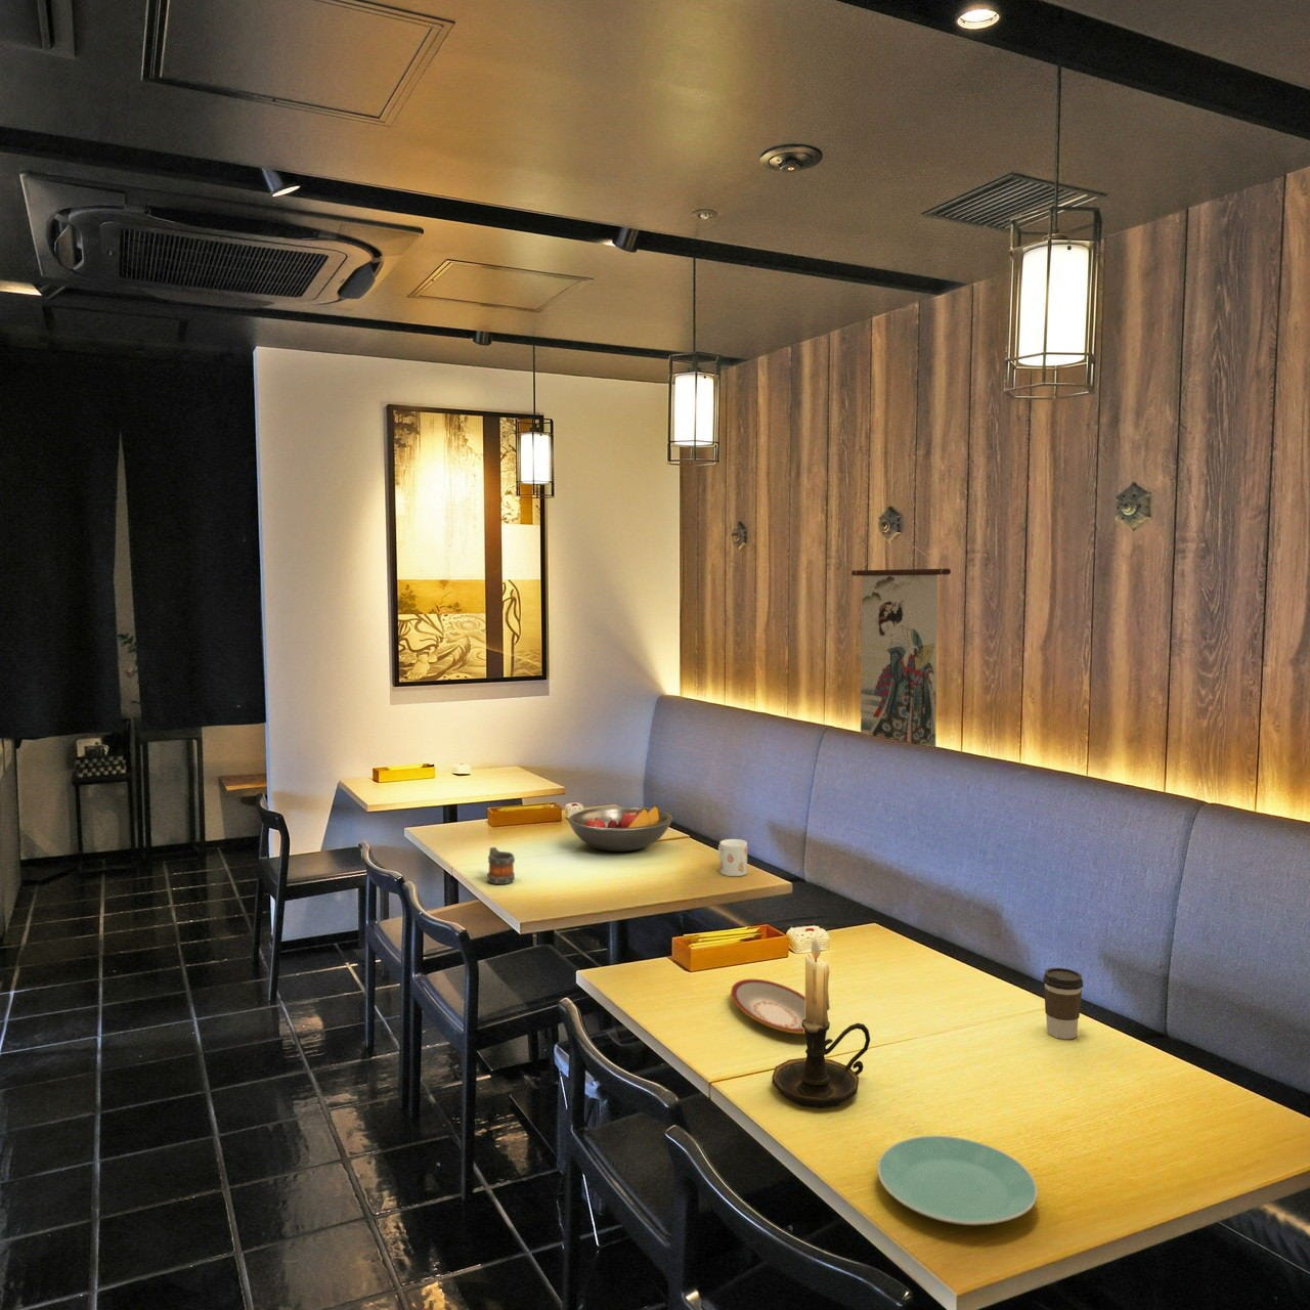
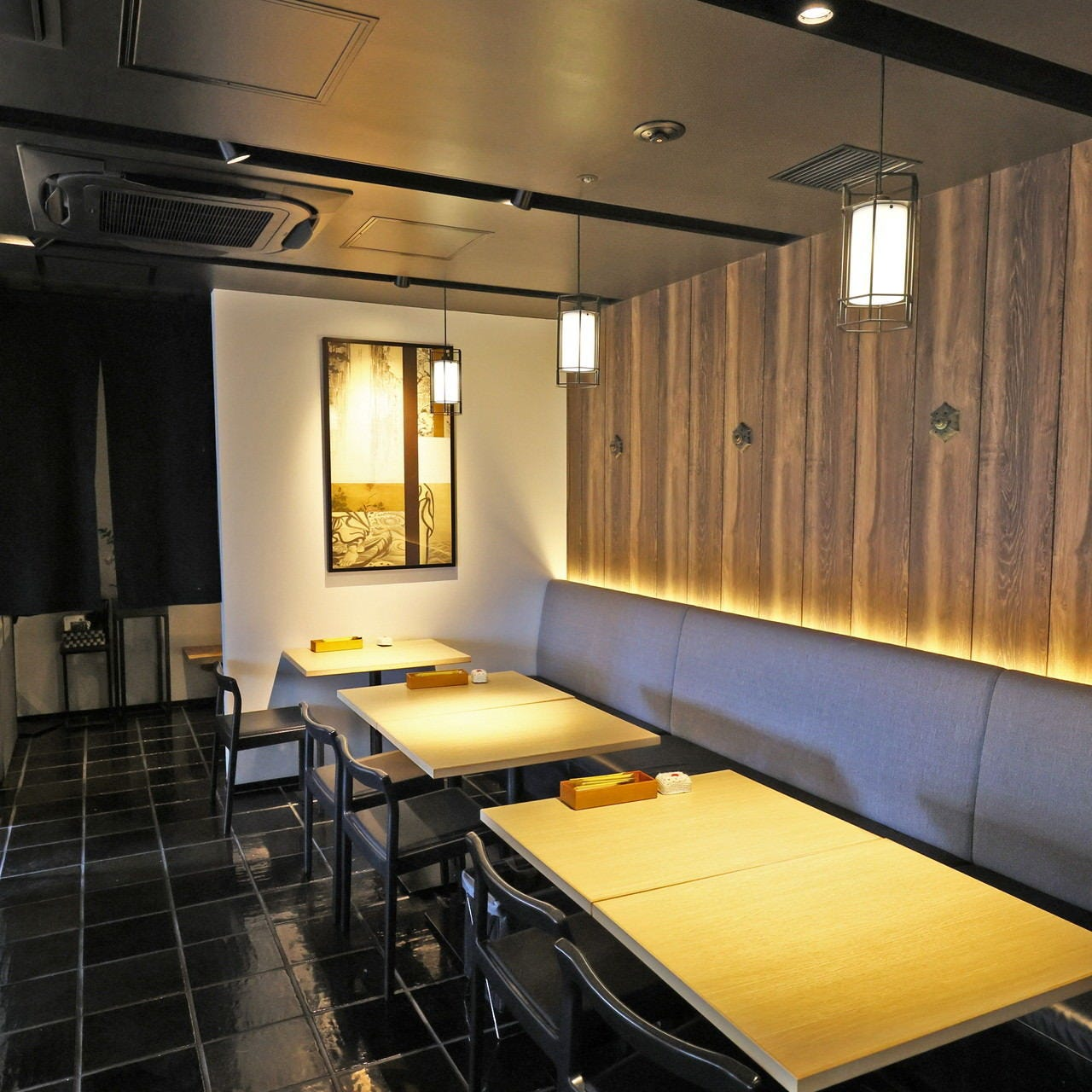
- plate (775, 1009)
- wall scroll (896, 666)
- plate (955, 1184)
- mug (498, 865)
- coffee cup (1063, 1003)
- mug (729, 855)
- candle holder (825, 1008)
- fruit bowl (620, 828)
